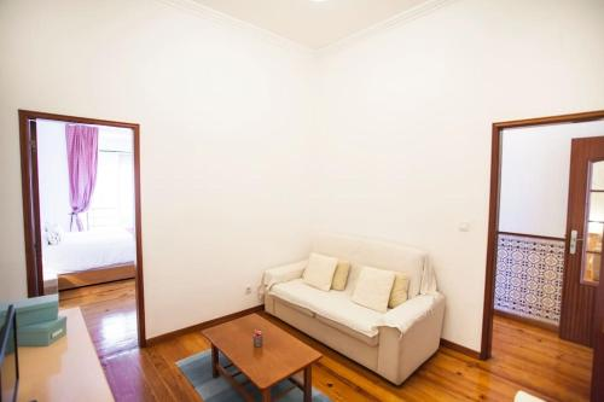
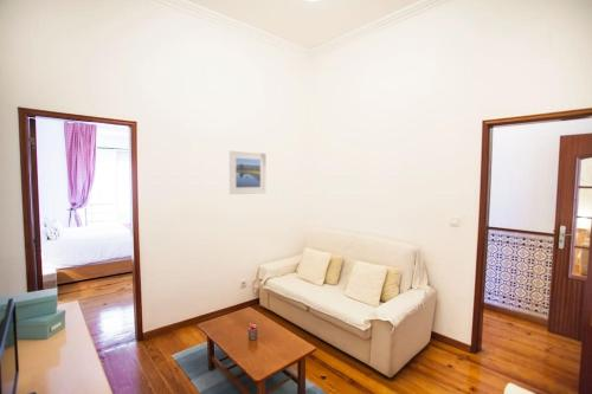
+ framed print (247, 173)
